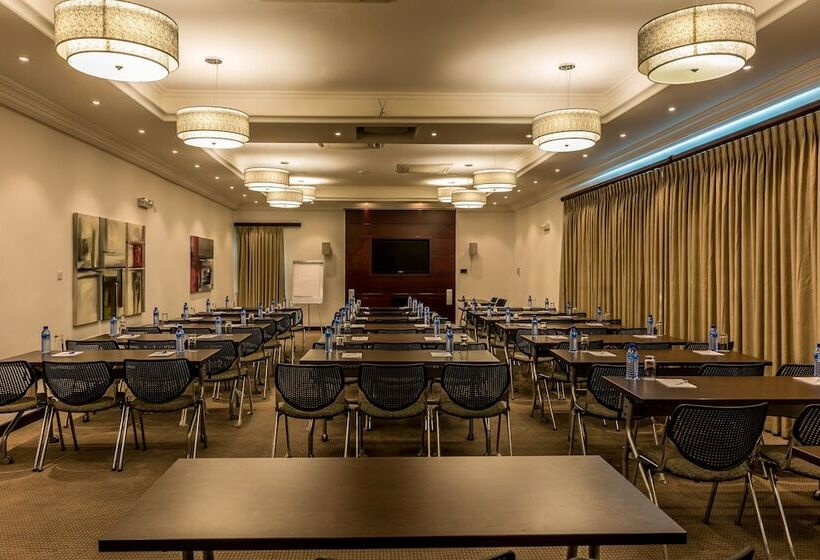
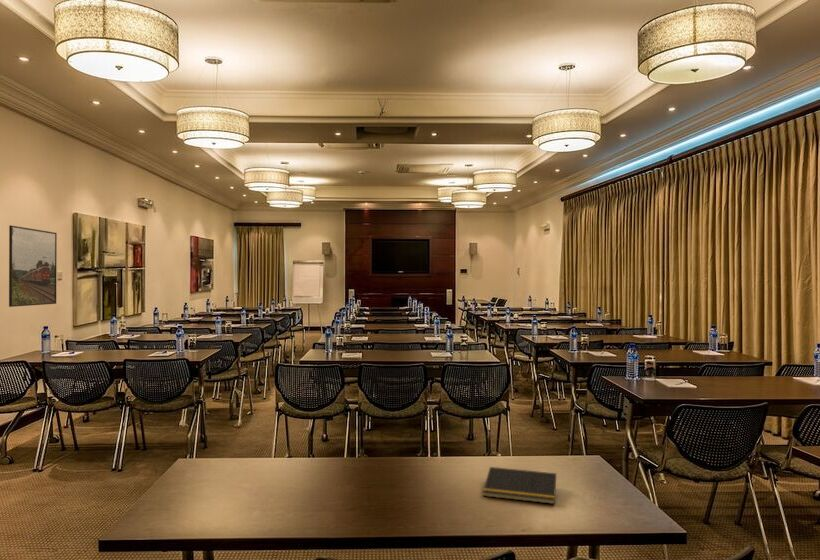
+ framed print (34, 267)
+ notepad (520, 484)
